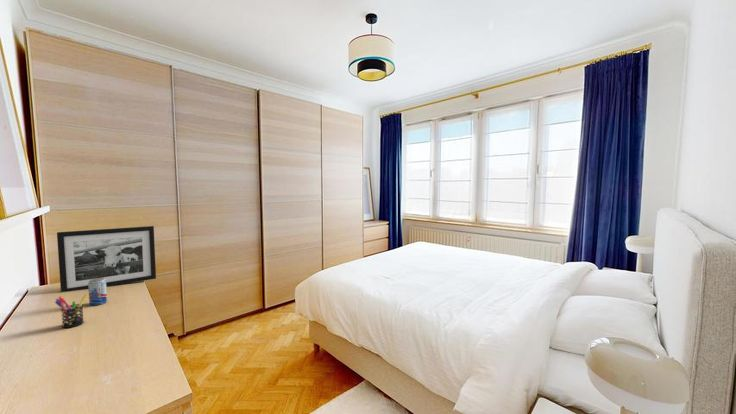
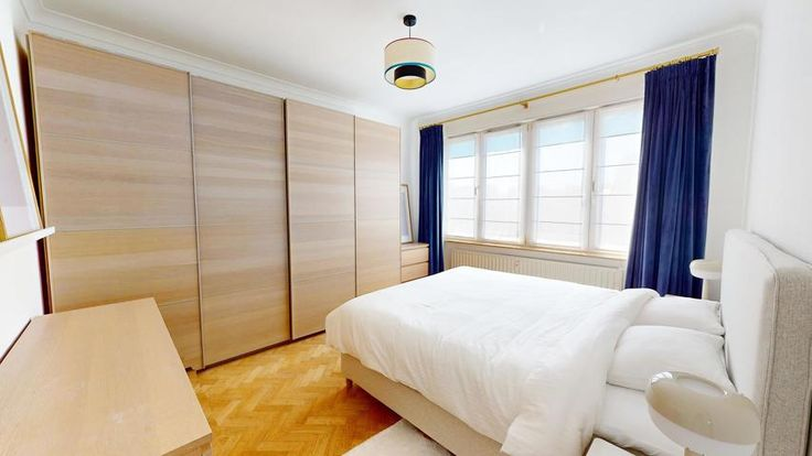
- picture frame (110, 257)
- beverage can (97, 291)
- pen holder (71, 310)
